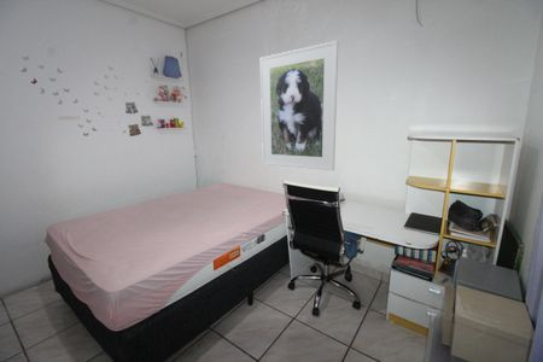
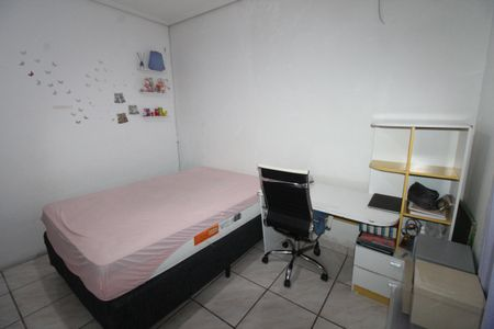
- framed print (294, 111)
